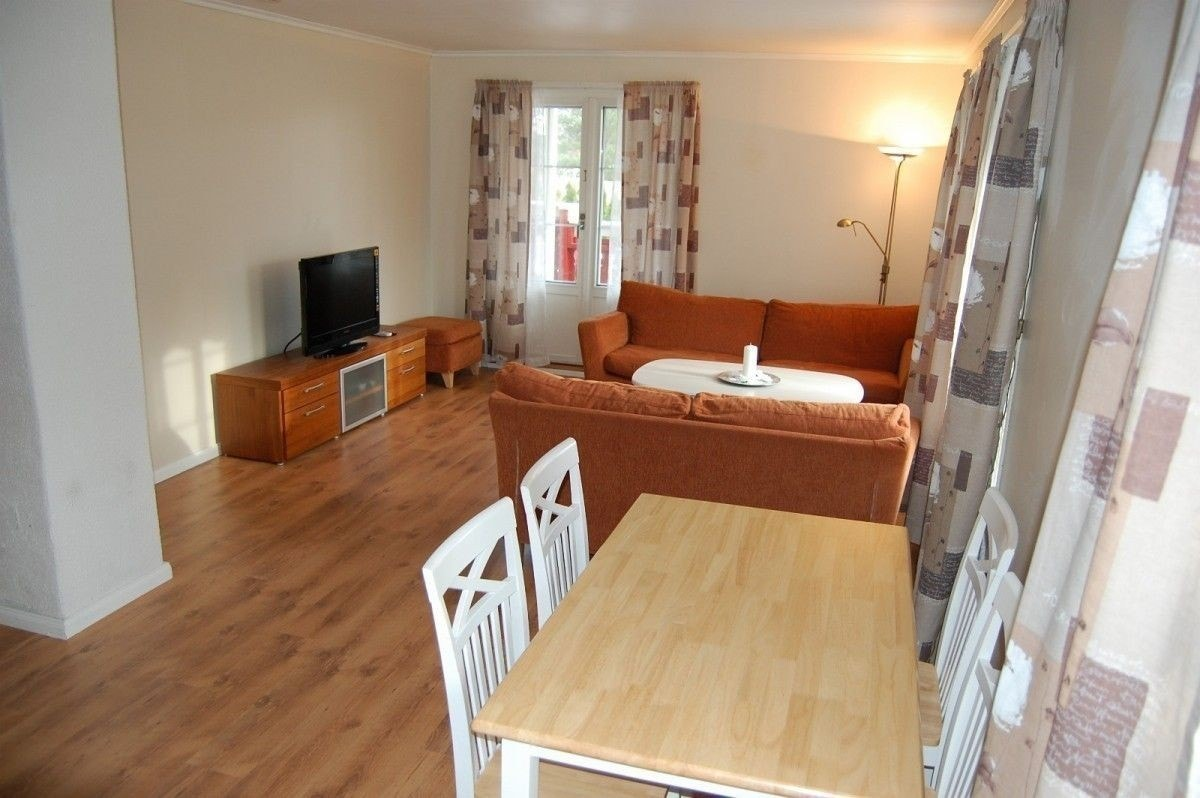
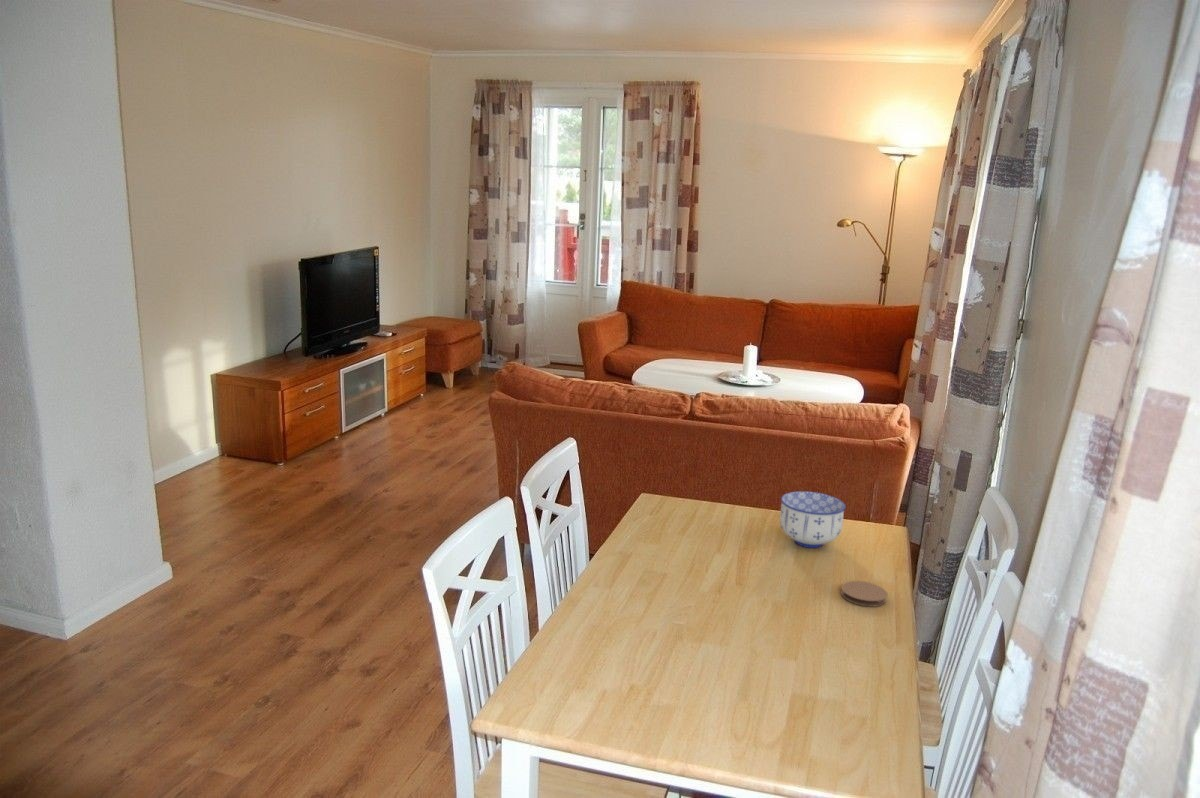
+ coaster (863, 593)
+ bowl (810, 522)
